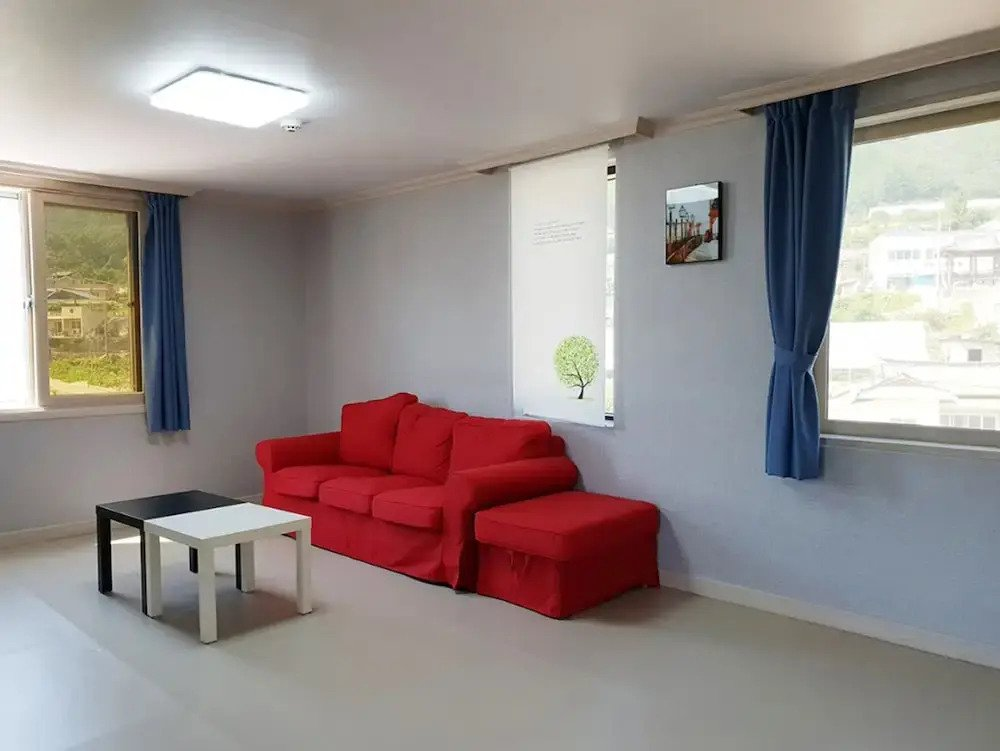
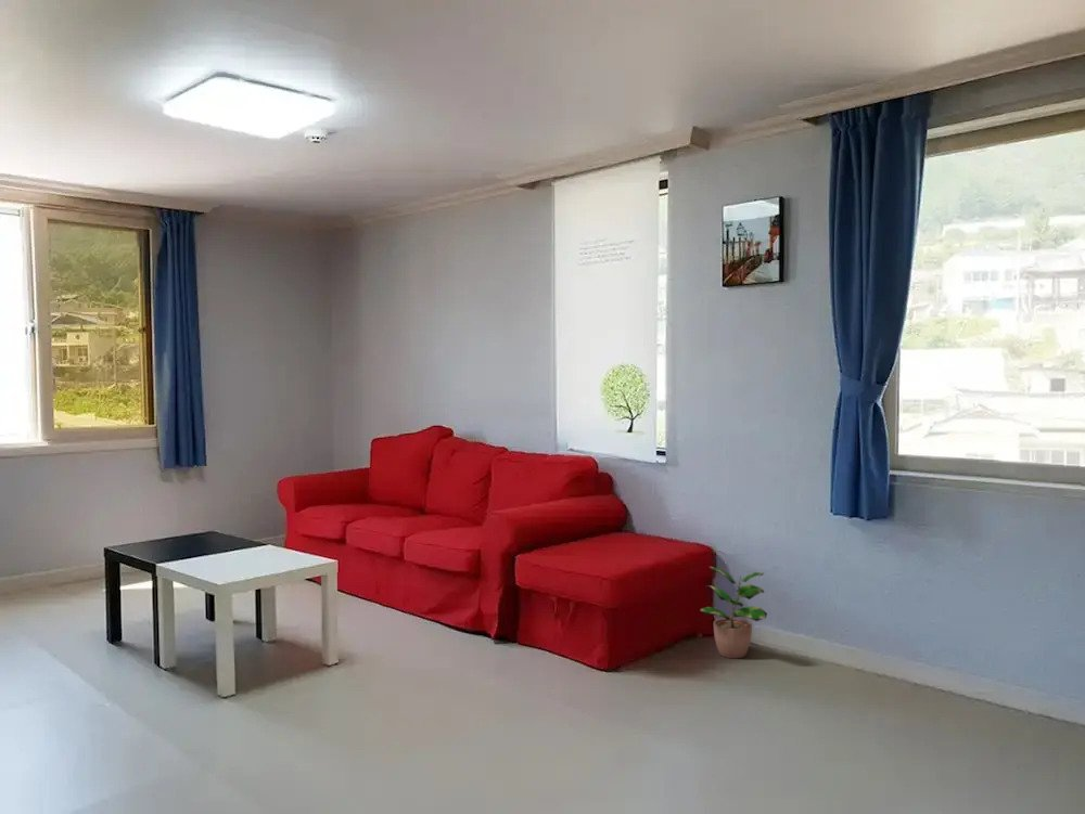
+ potted plant (736, 611)
